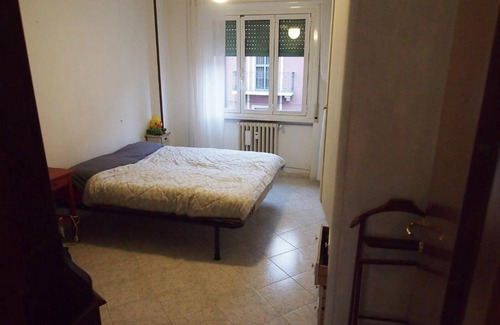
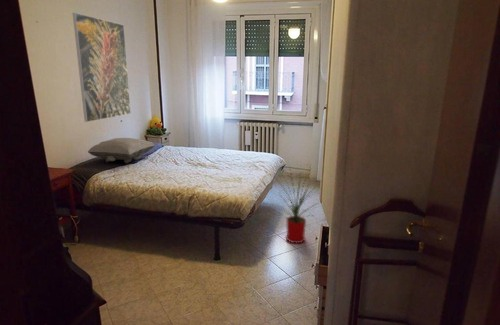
+ house plant (296, 207)
+ pillow (122, 149)
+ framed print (105, 70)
